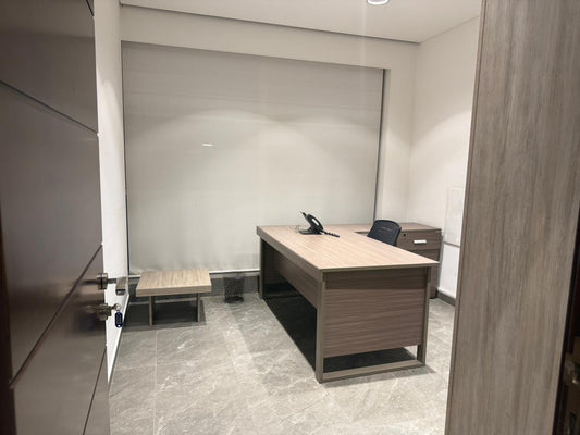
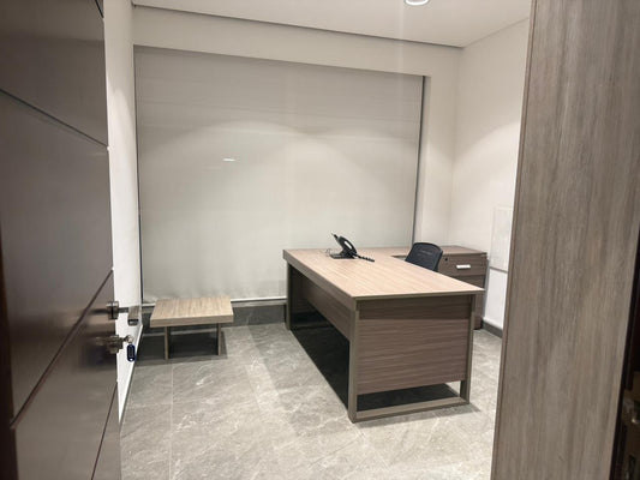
- waste bin (234, 286)
